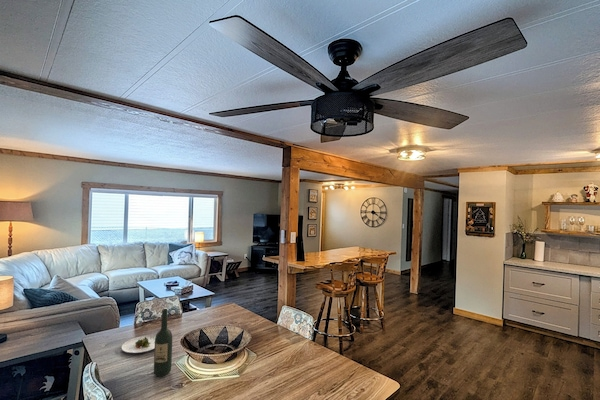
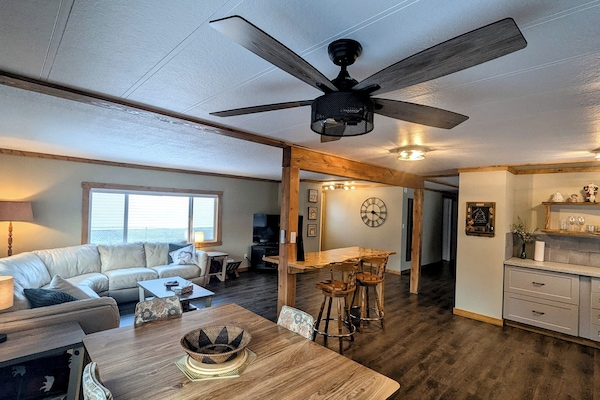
- wine bottle (163, 341)
- salad plate (142, 342)
